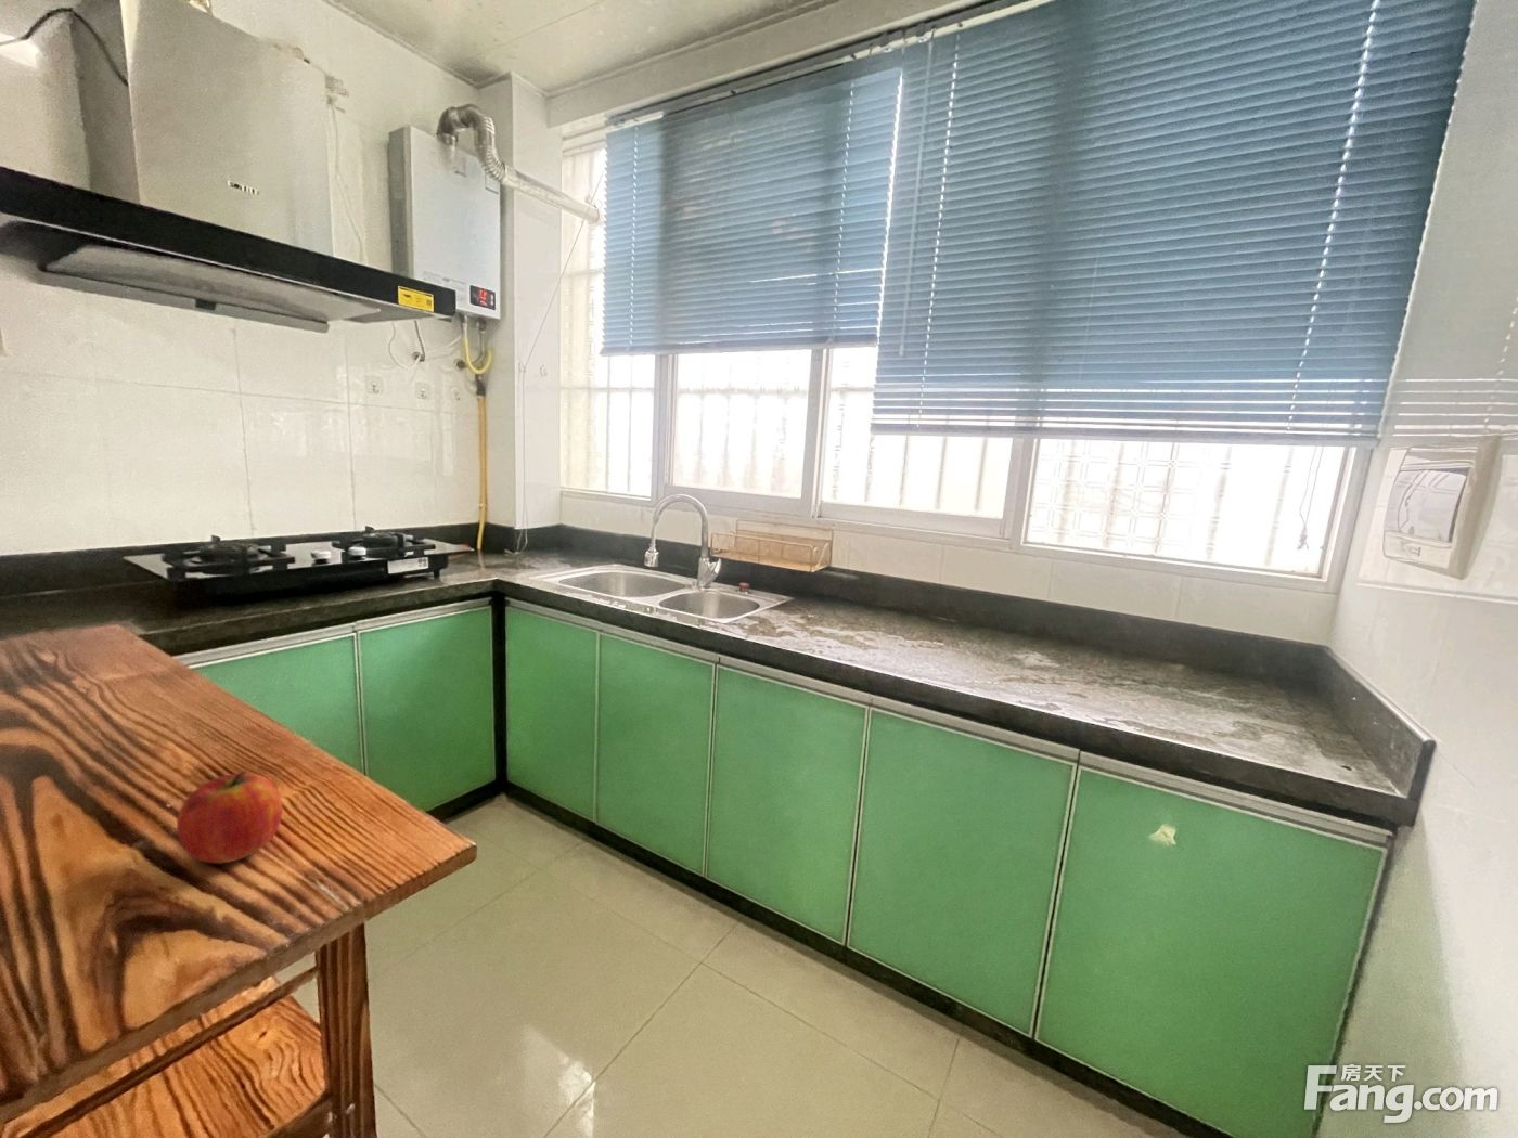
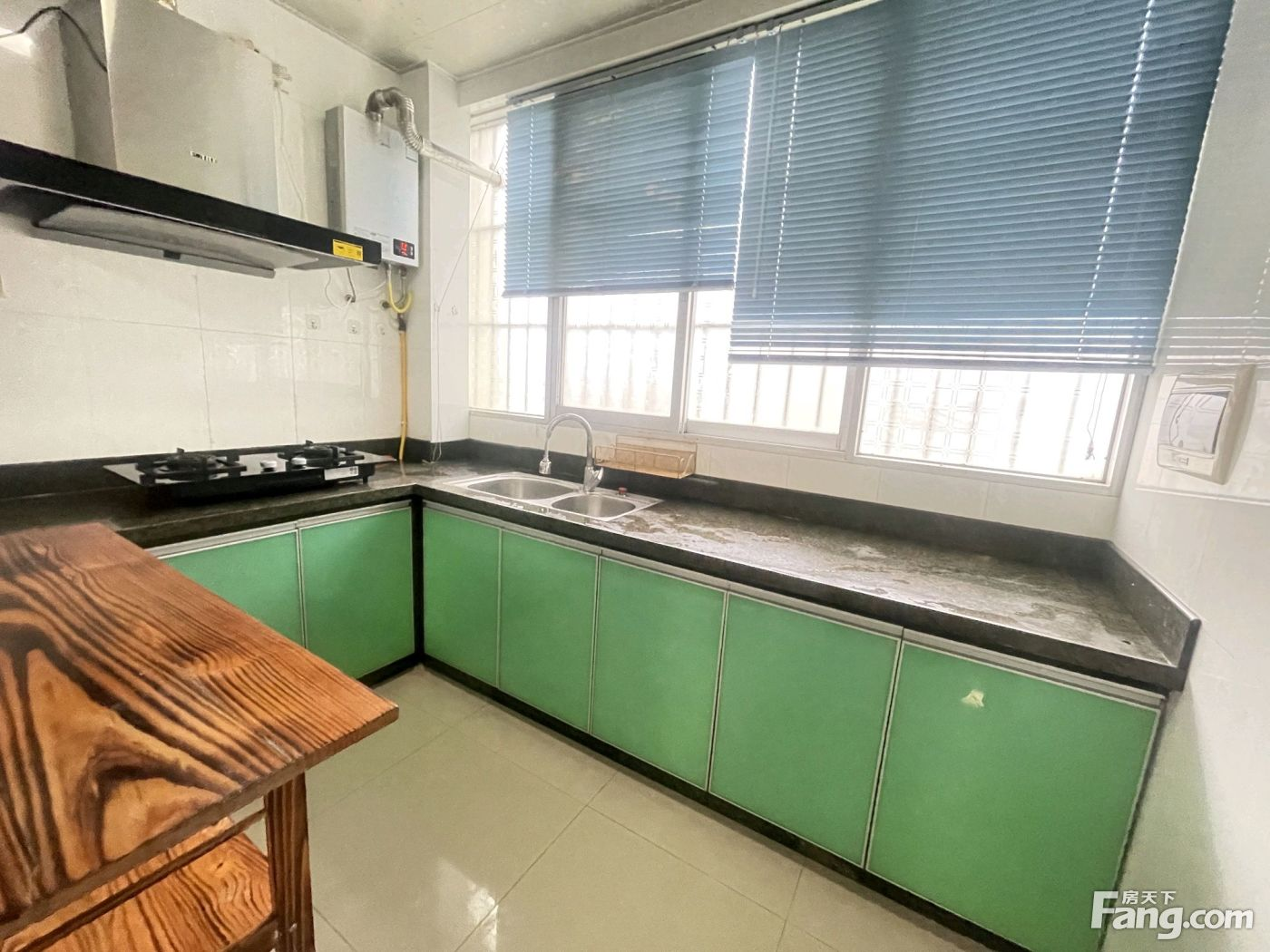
- fruit (231, 812)
